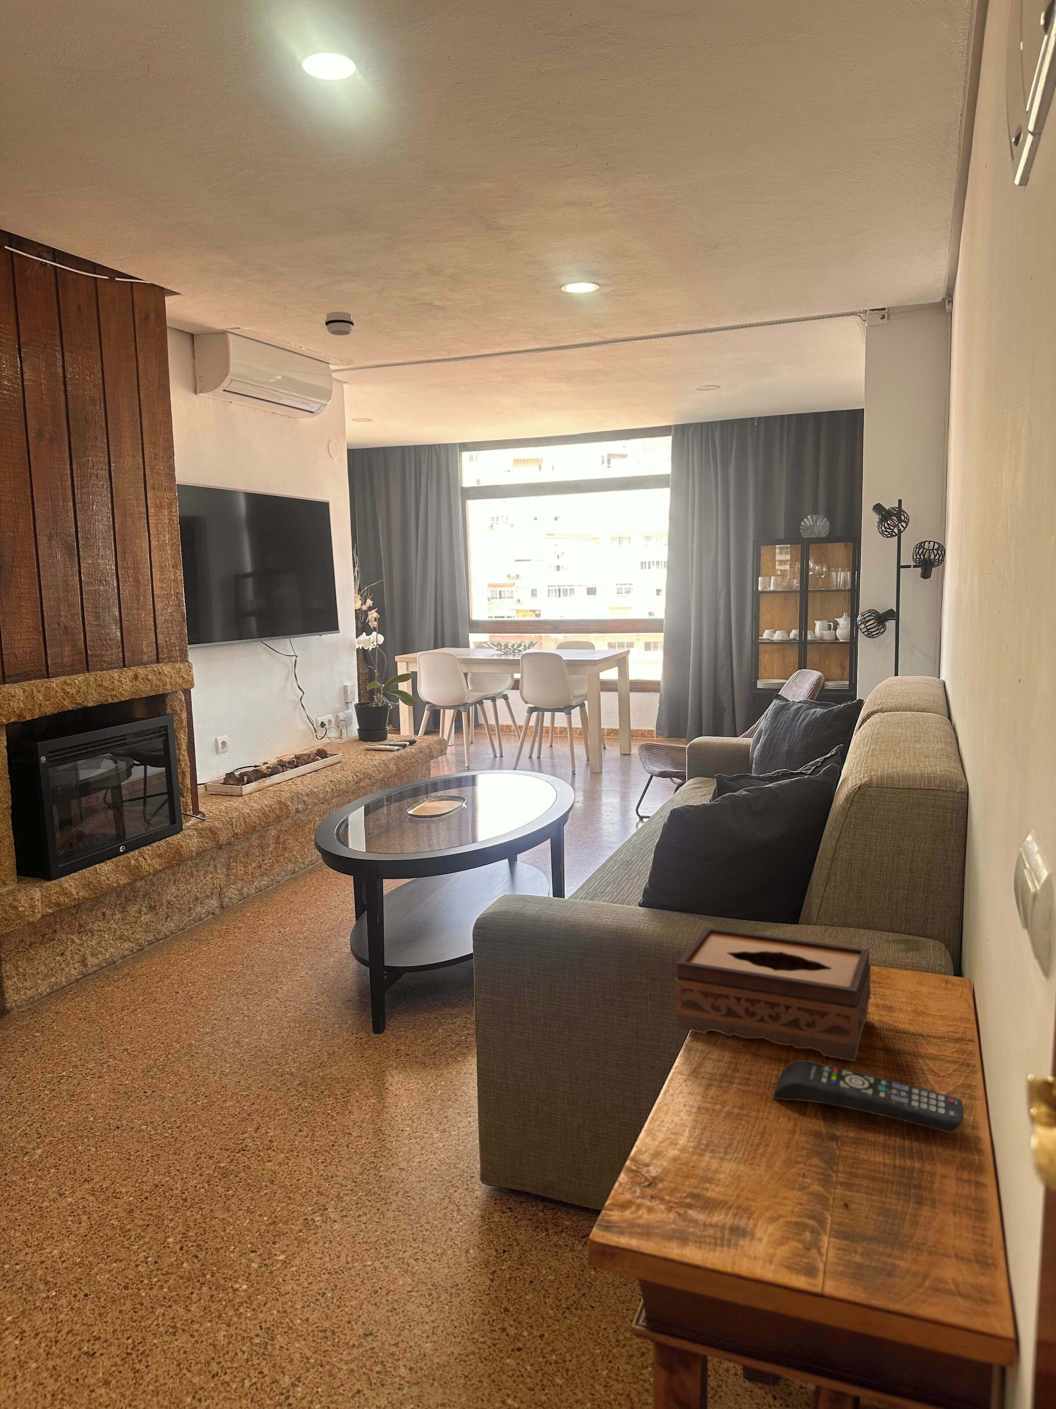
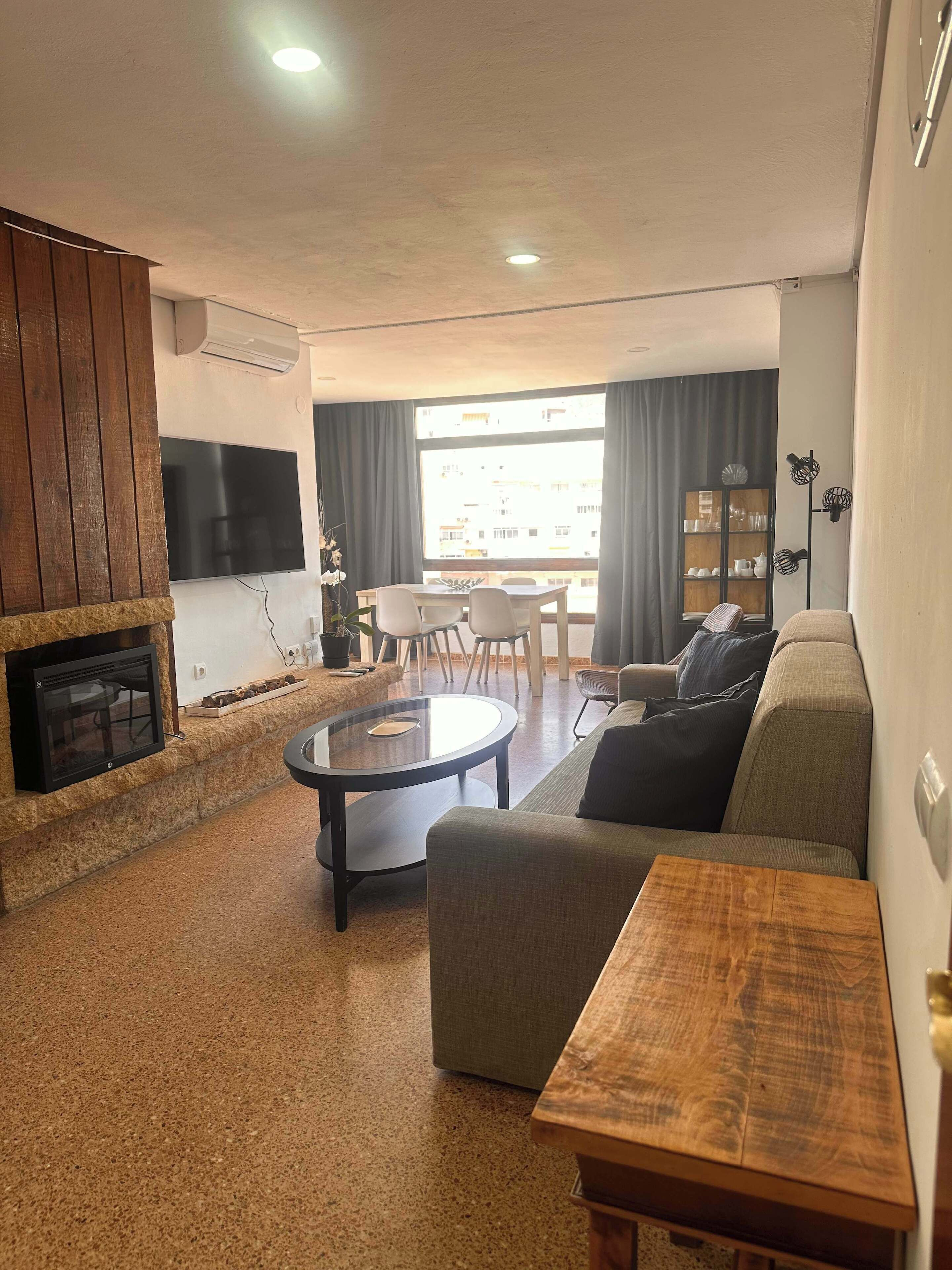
- remote control (865, 1095)
- tissue box (774, 989)
- smoke detector (339, 324)
